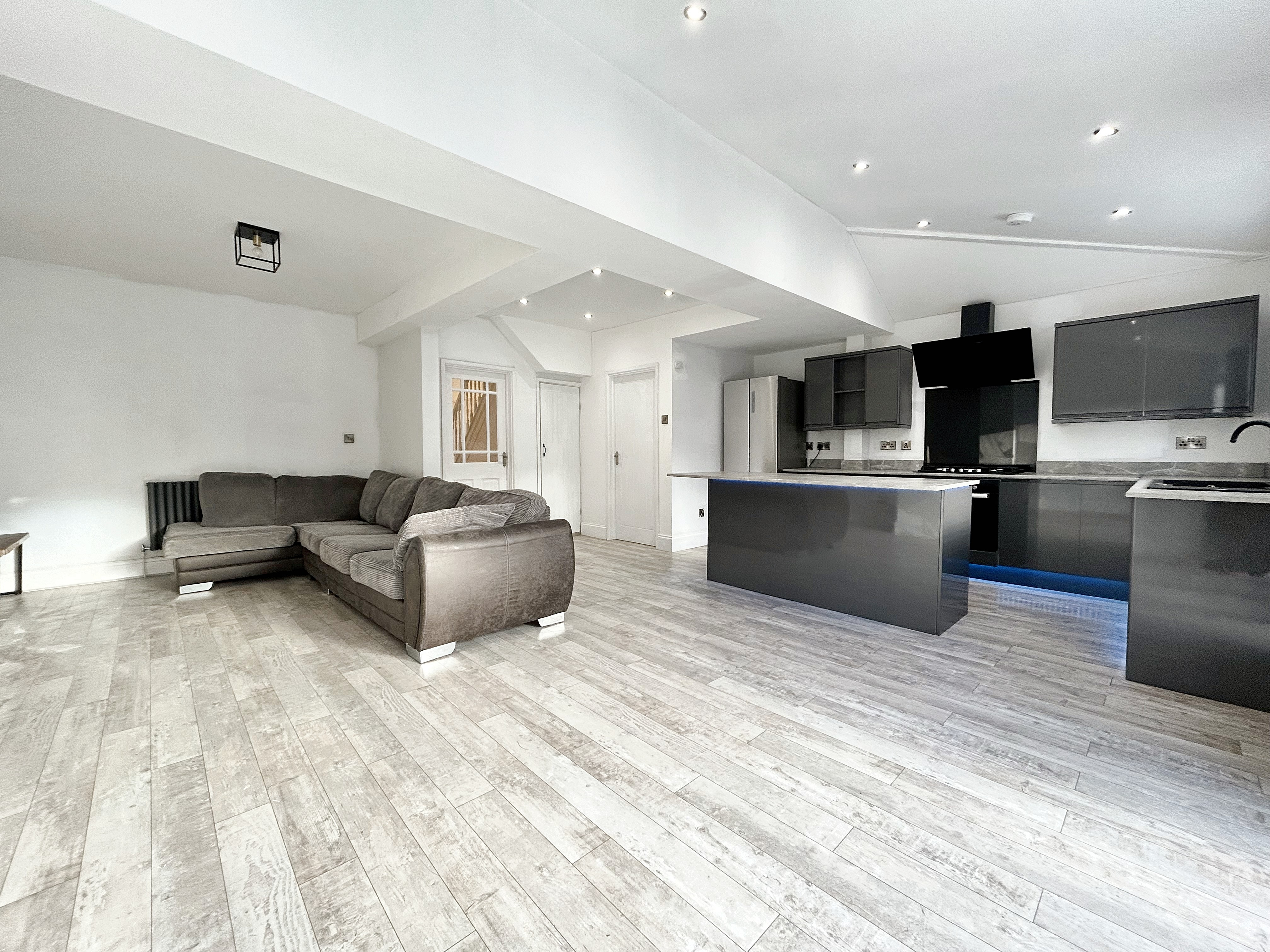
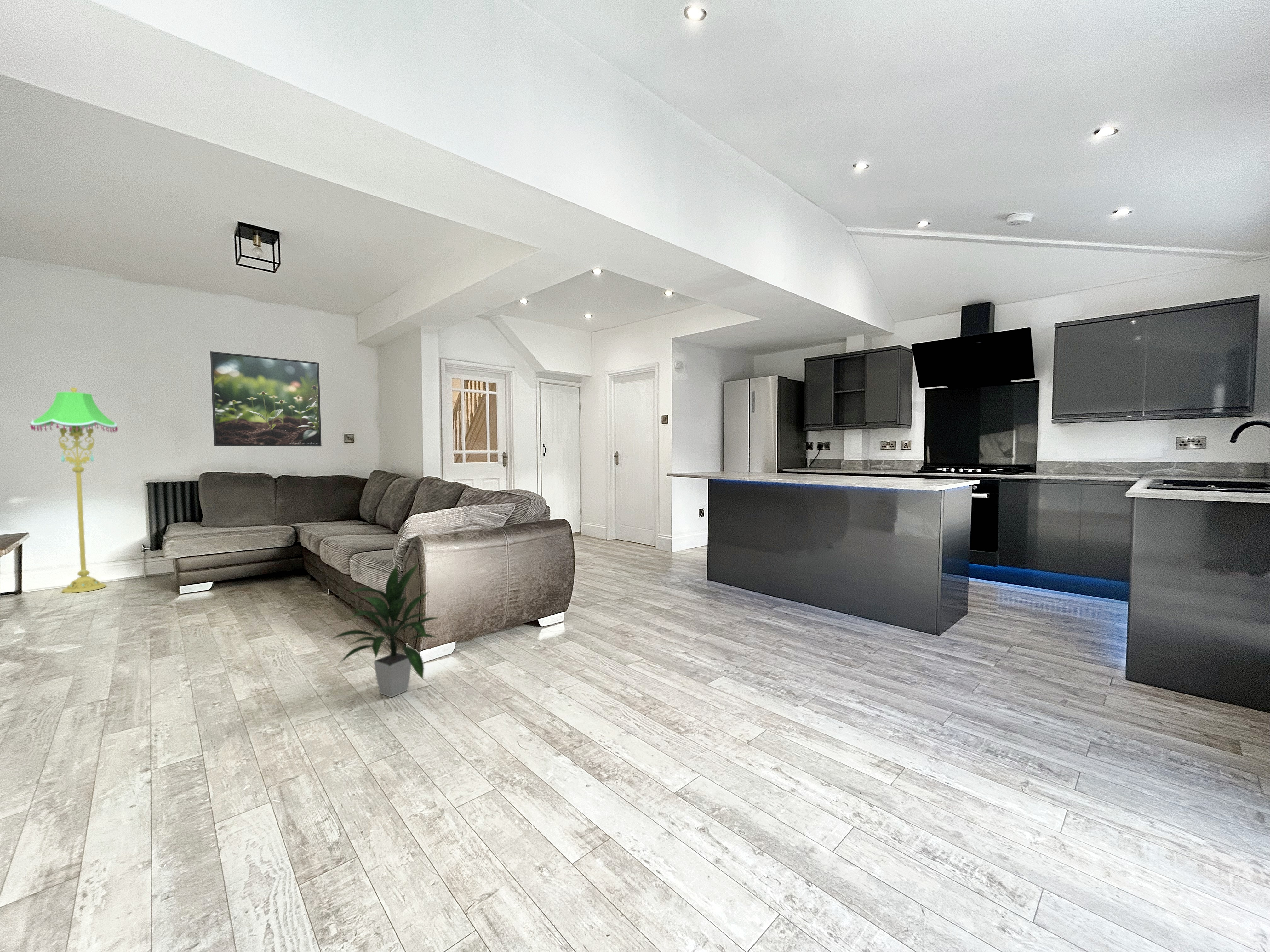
+ floor lamp (79, 489)
+ indoor plant (392, 631)
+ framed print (269, 402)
